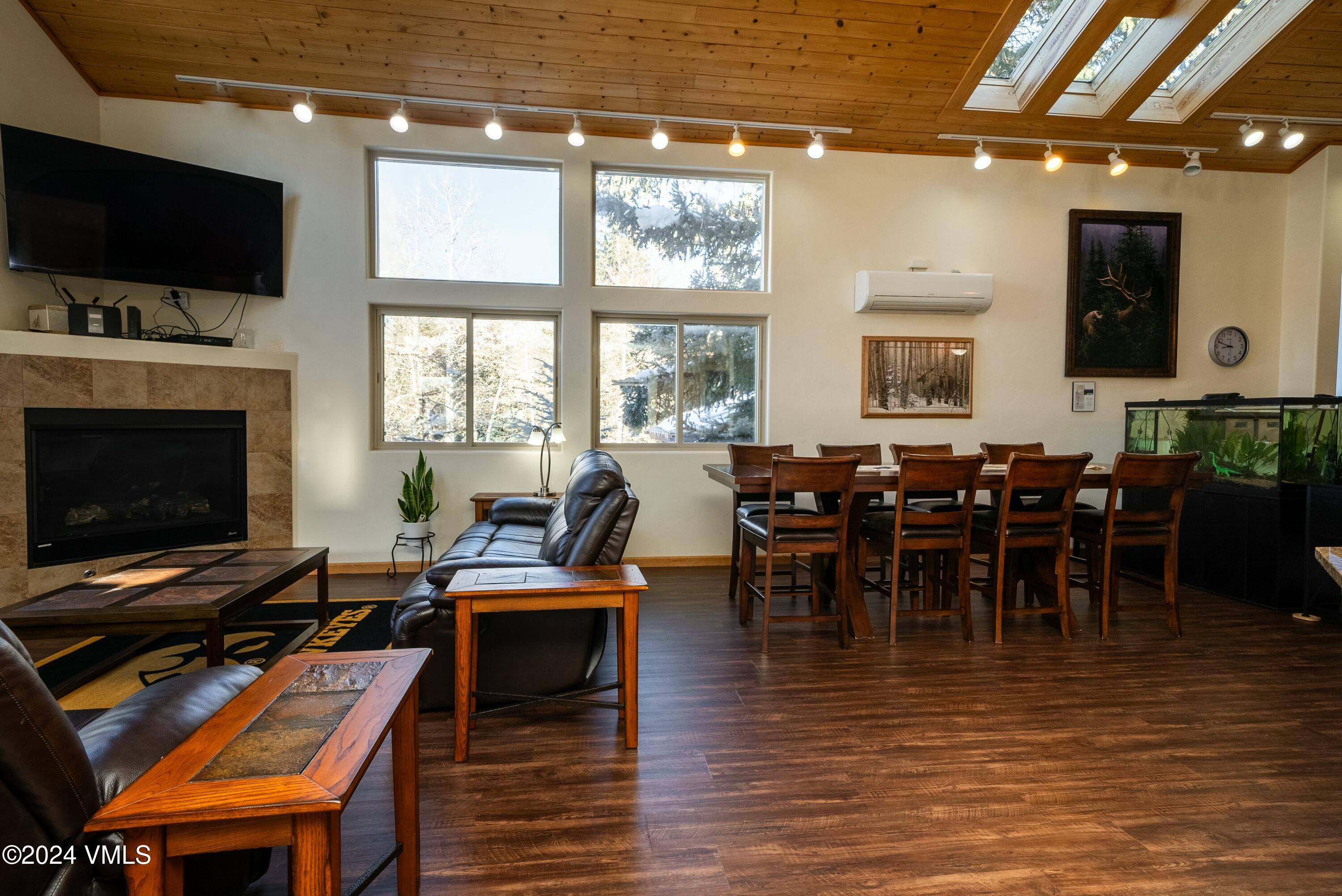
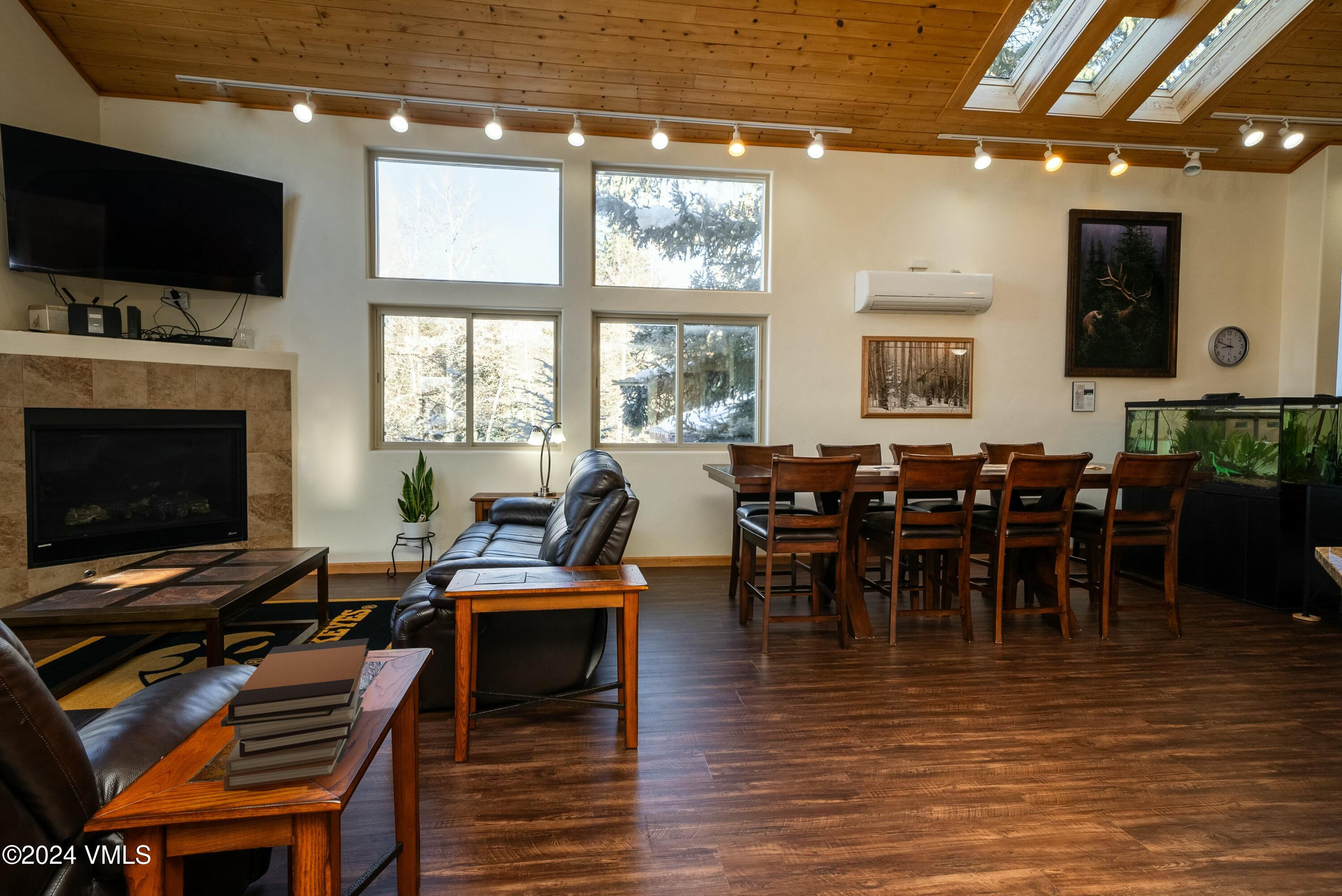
+ book stack (306, 705)
